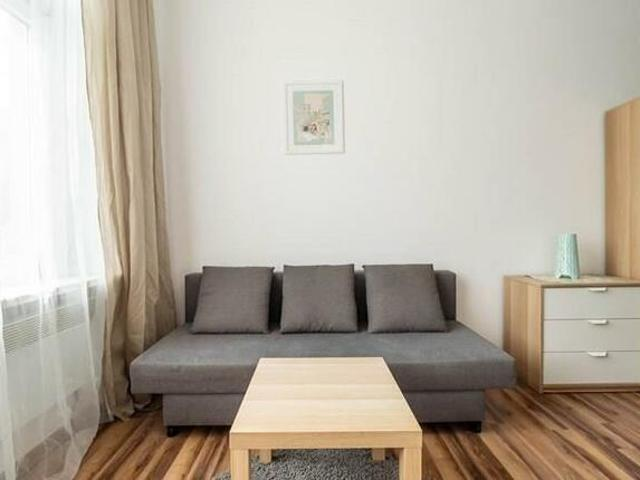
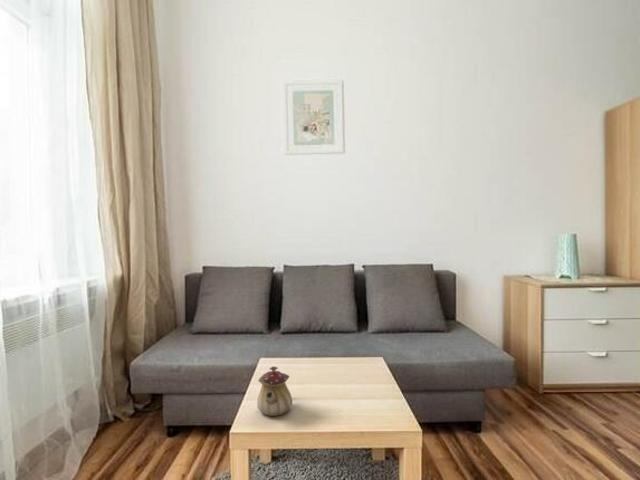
+ teapot (274, 386)
